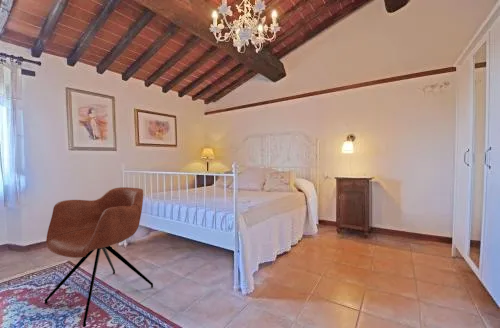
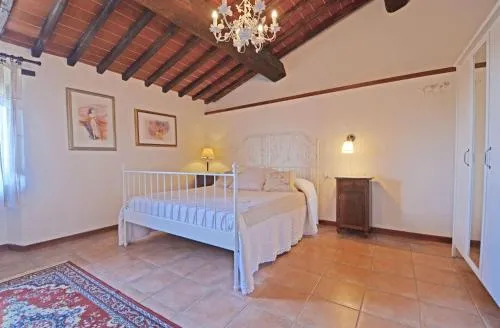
- armchair (101, 243)
